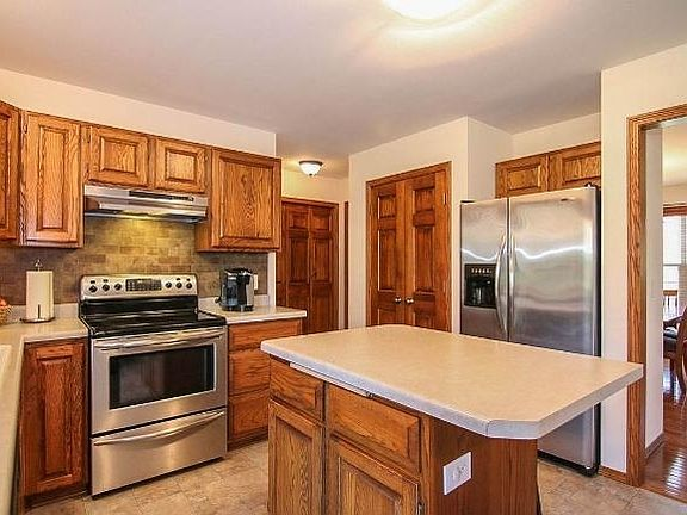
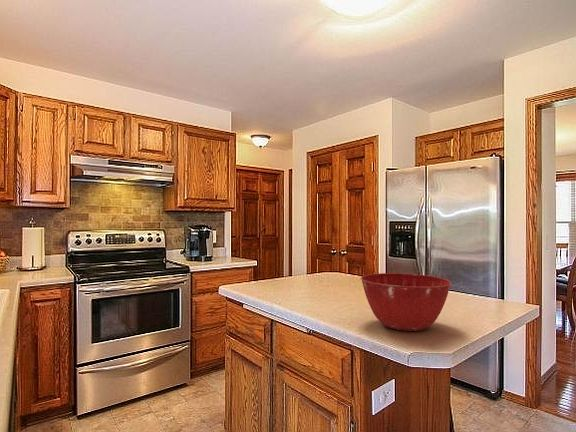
+ mixing bowl (404, 301)
